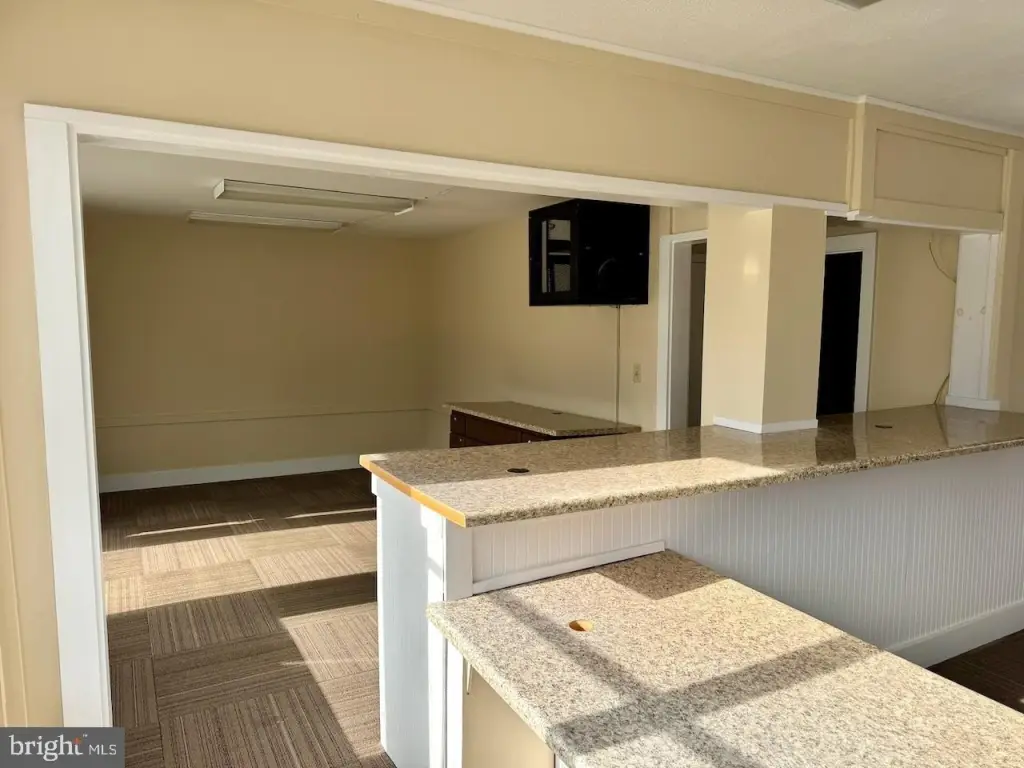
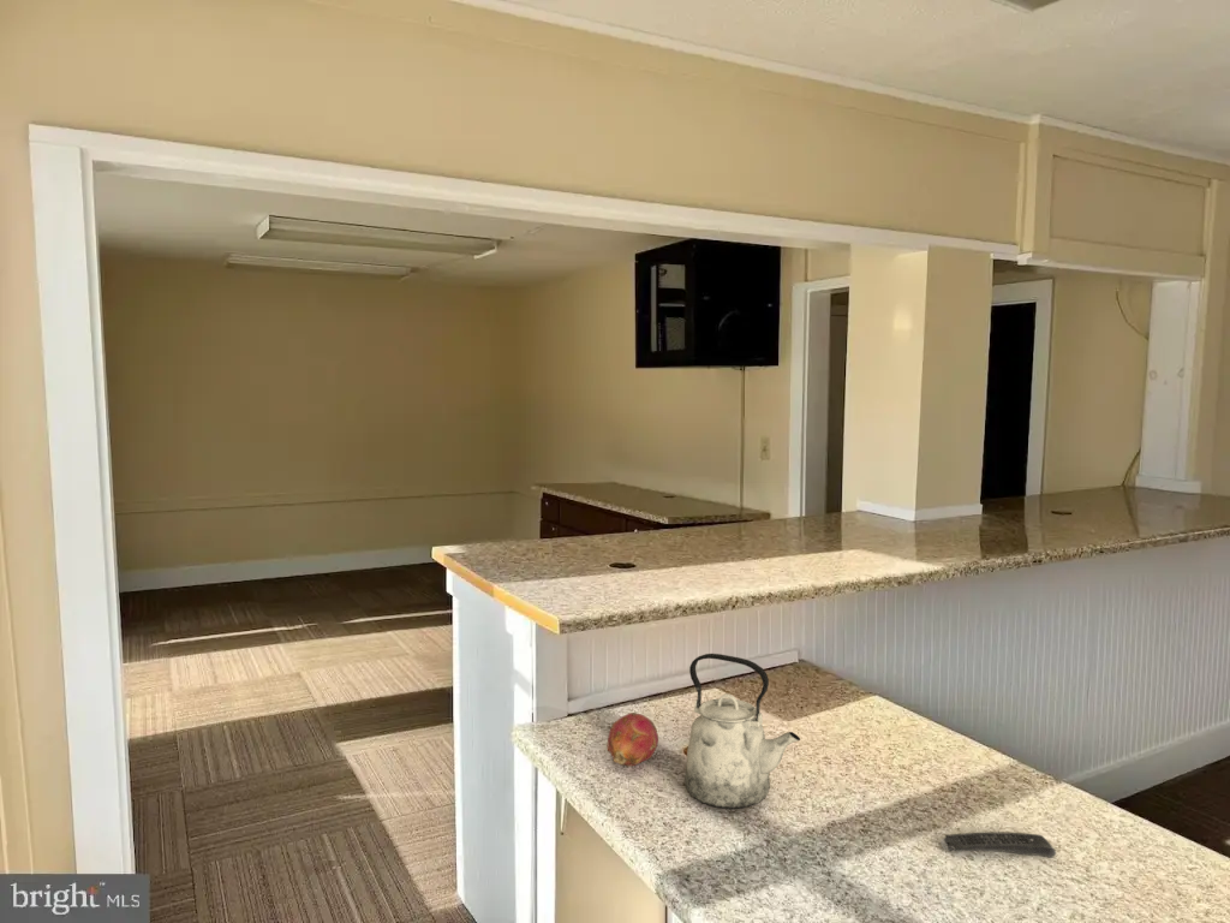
+ fruit (634, 737)
+ kettle (742, 730)
+ remote control (995, 844)
